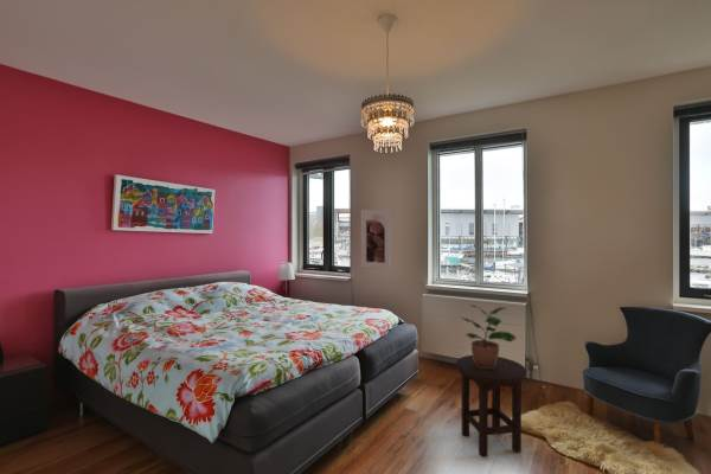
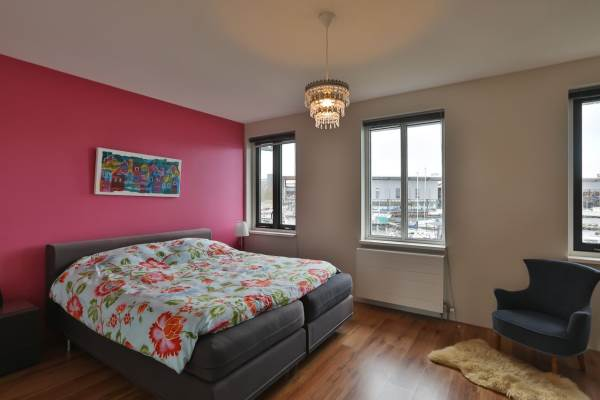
- potted plant (486, 334)
- stool (492, 403)
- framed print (376, 238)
